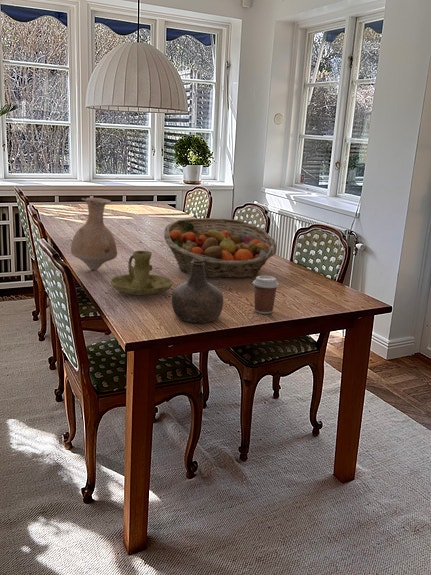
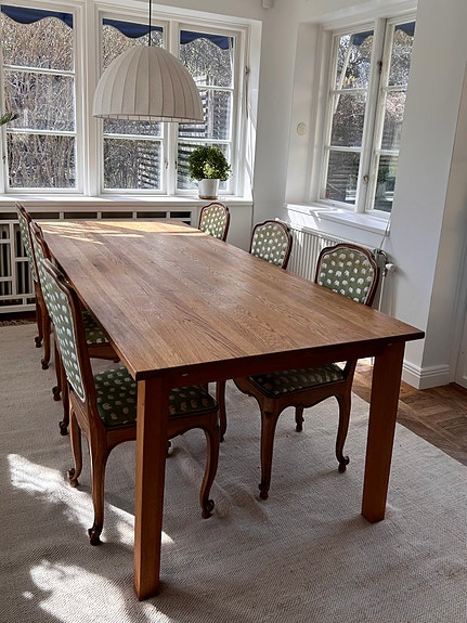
- vase (94, 234)
- bottle (197, 288)
- fruit basket (219, 247)
- coffee cup (264, 294)
- candle holder (139, 270)
